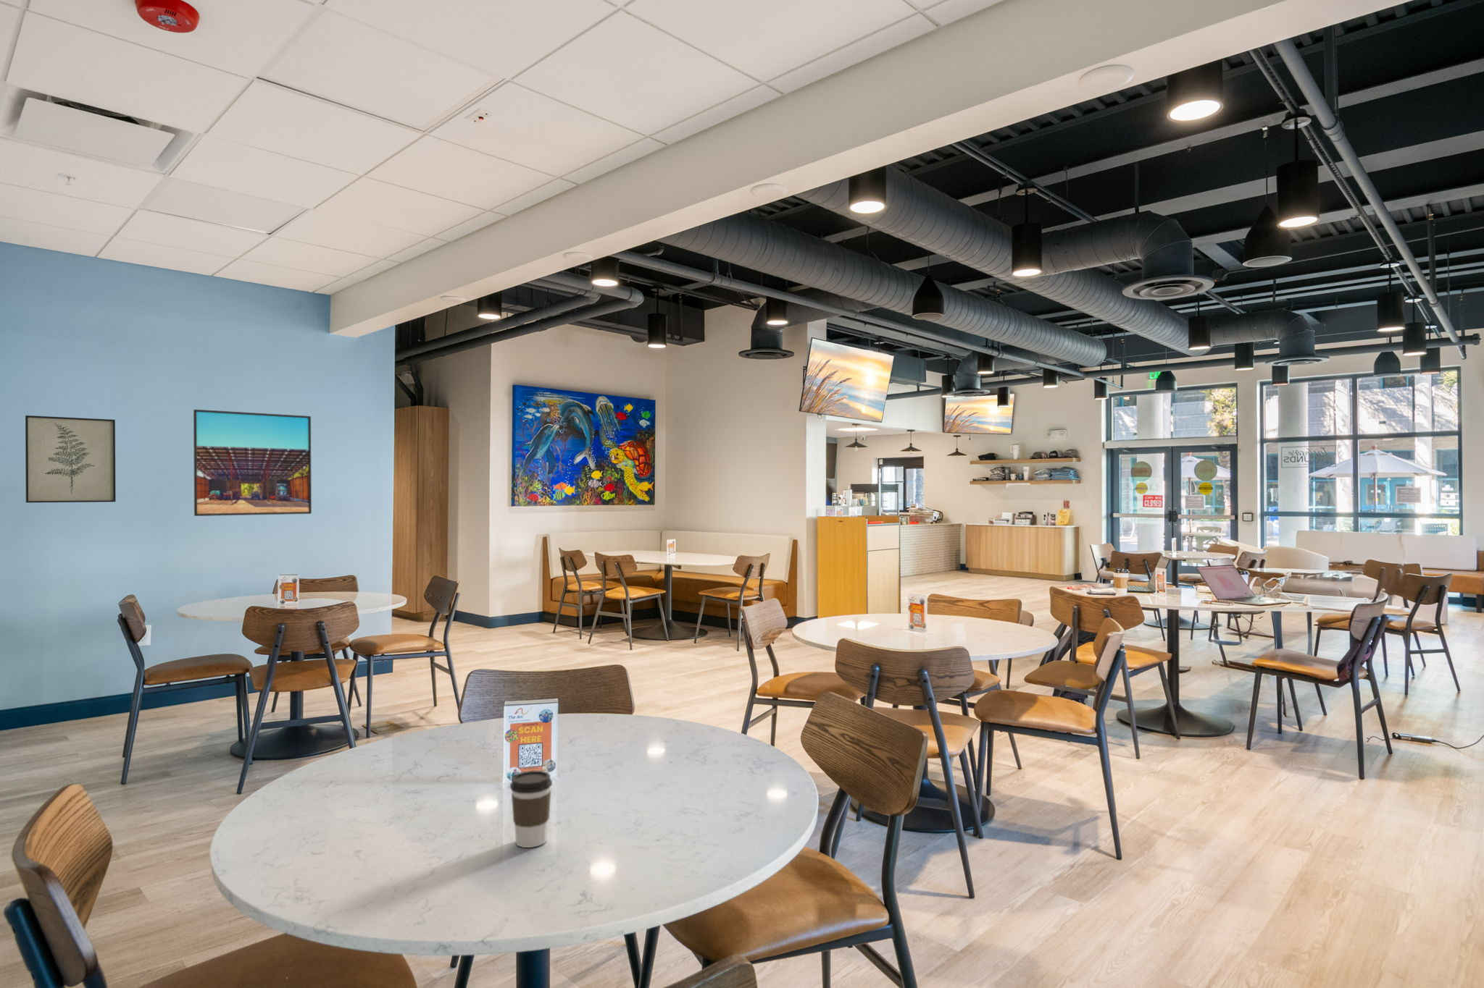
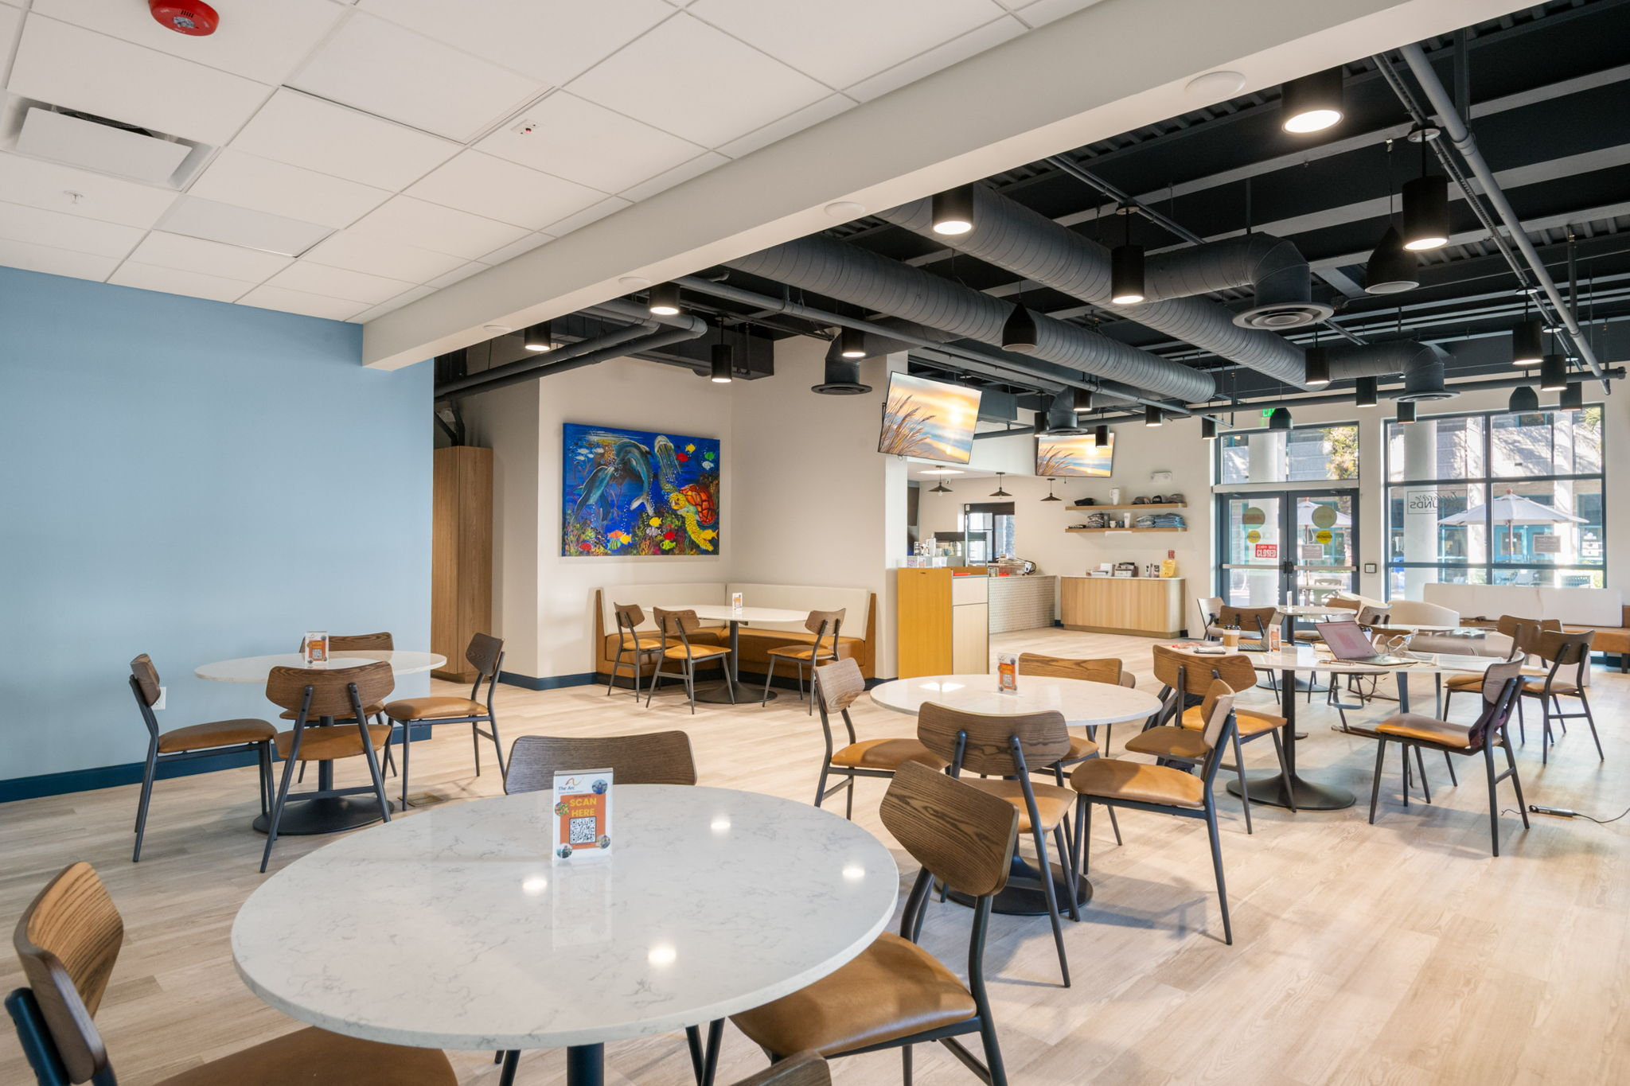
- coffee cup (531, 808)
- wall art (71, 460)
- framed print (255, 463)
